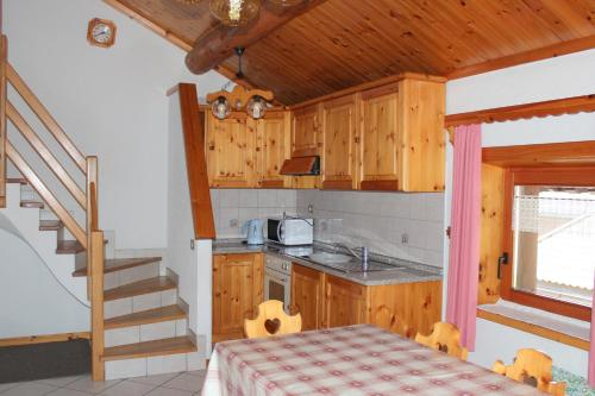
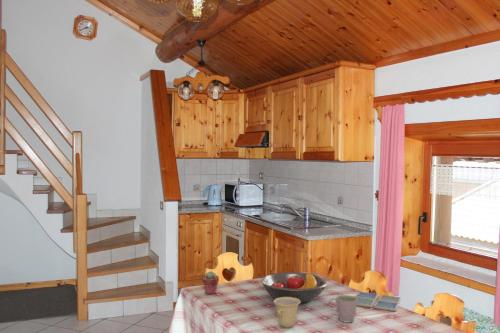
+ potted succulent (210, 281)
+ drink coaster (375, 300)
+ fruit bowl (293, 287)
+ cup (286, 313)
+ mug (342, 308)
